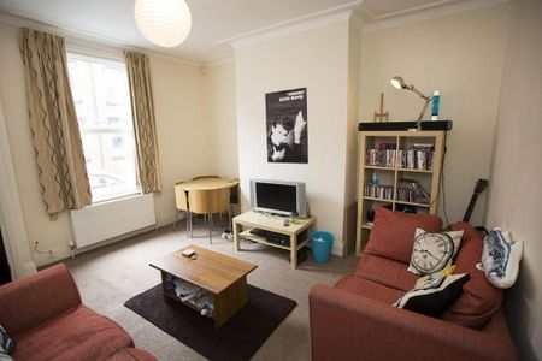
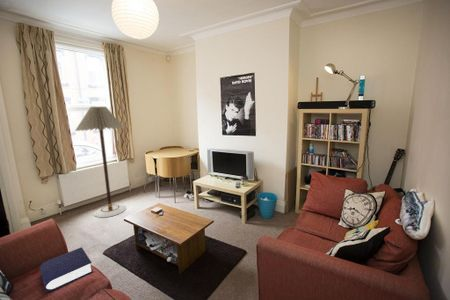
+ floor lamp (104, 160)
+ book (65, 267)
